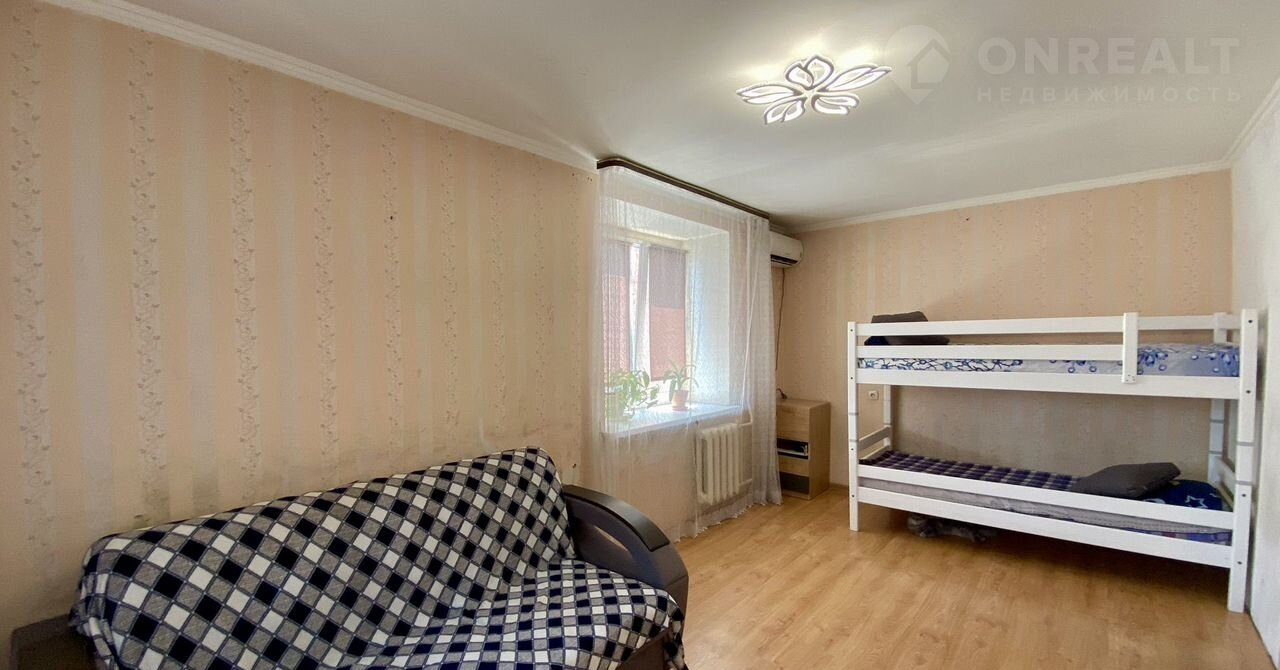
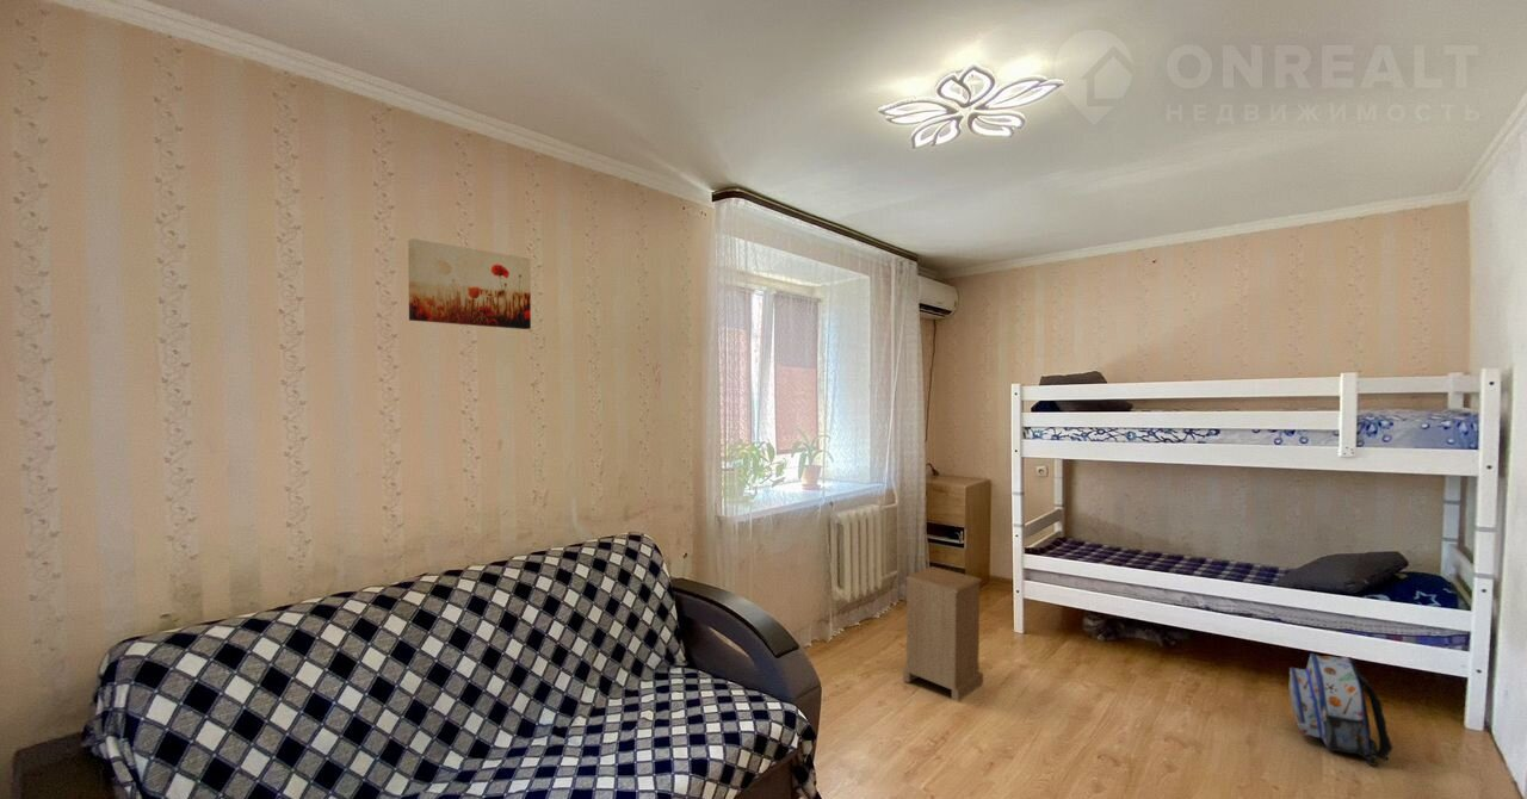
+ nightstand (942, 630)
+ wall art (472, 287)
+ backpack (1331, 698)
